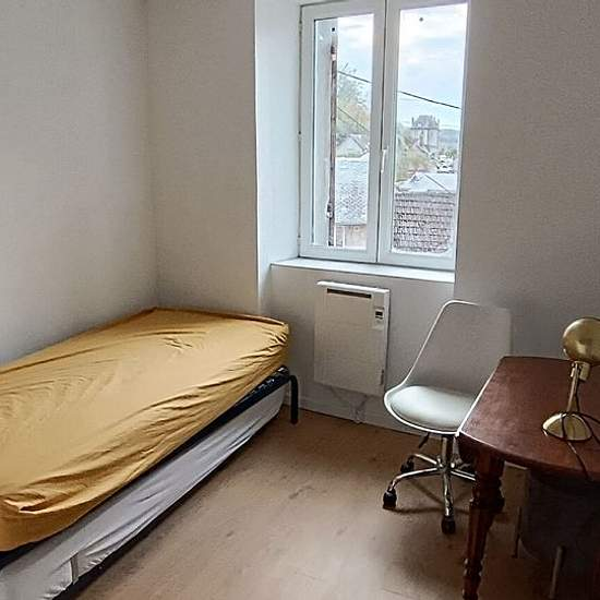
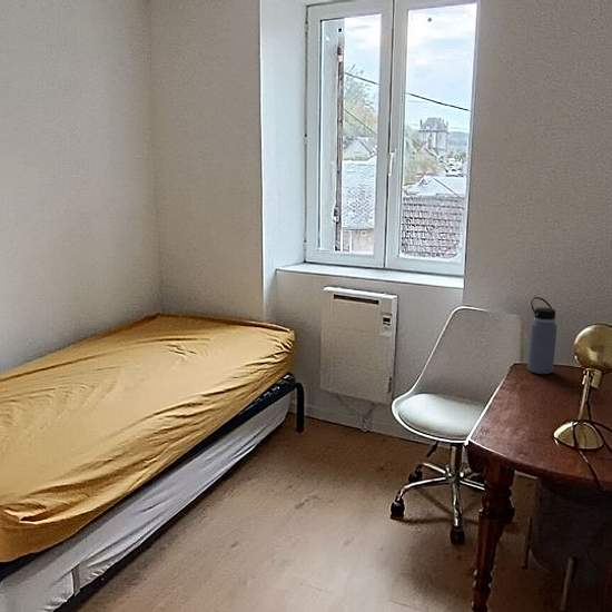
+ water bottle (542, 335)
